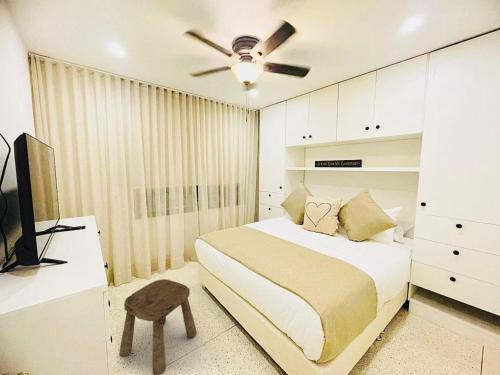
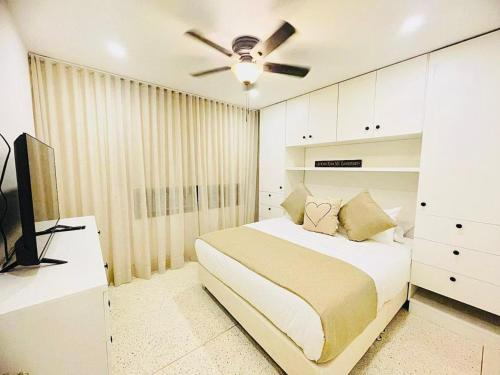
- stool (159, 319)
